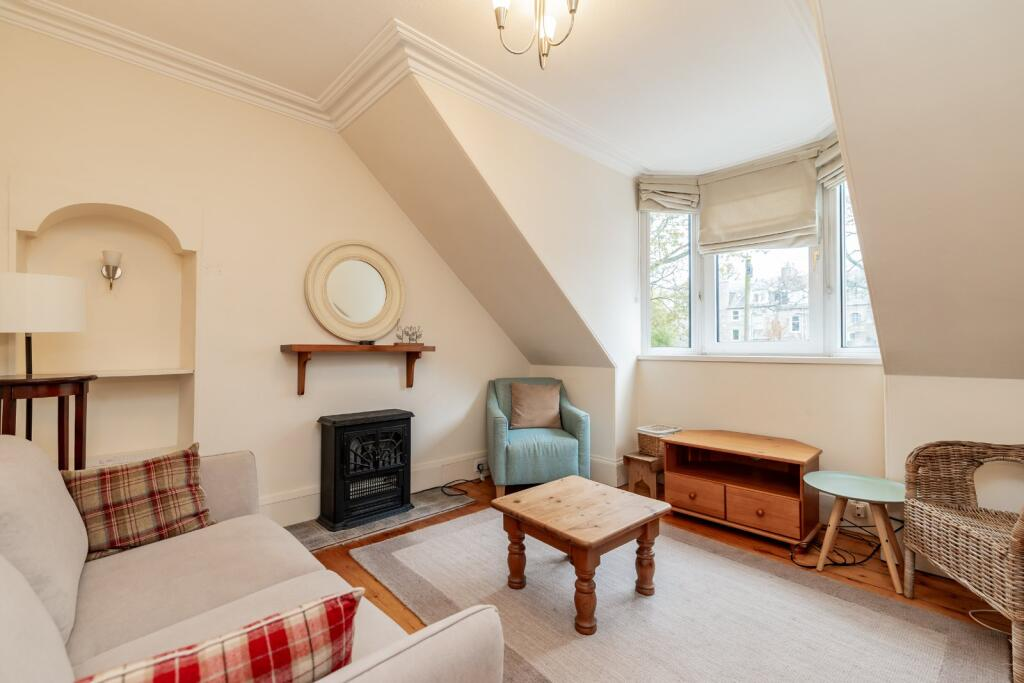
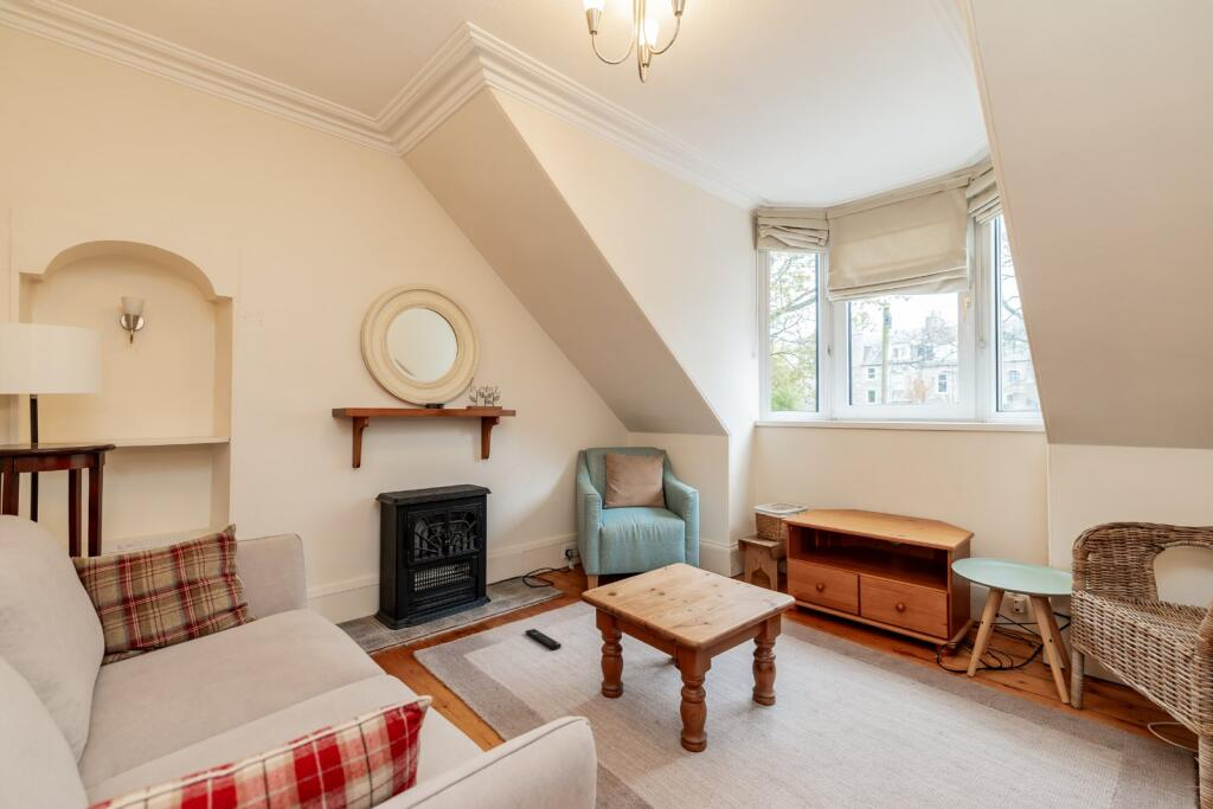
+ remote control (543, 638)
